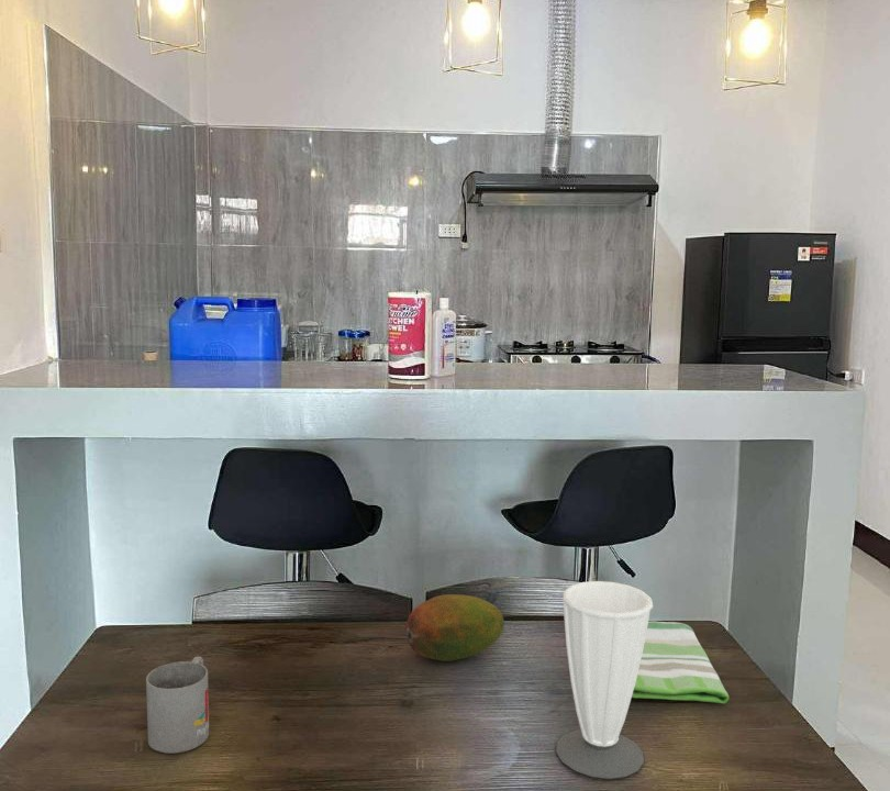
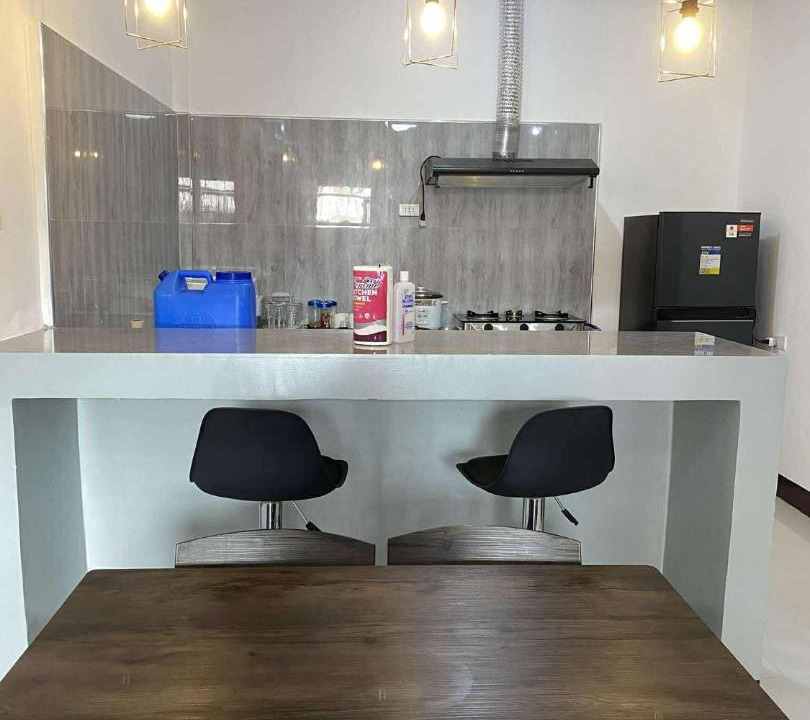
- cup (603, 676)
- mug (182, 698)
- dish towel (657, 656)
- fruit (455, 626)
